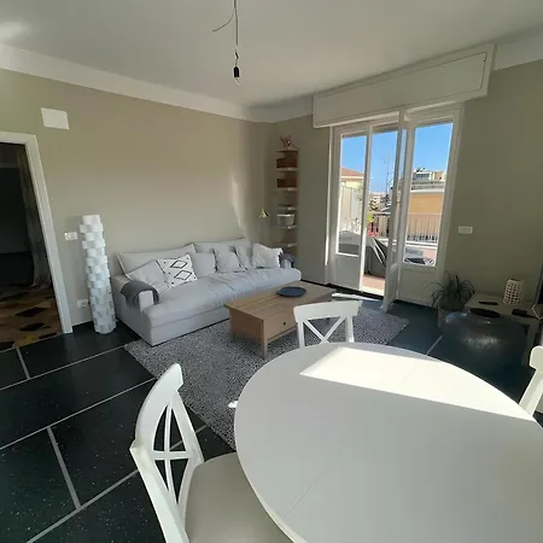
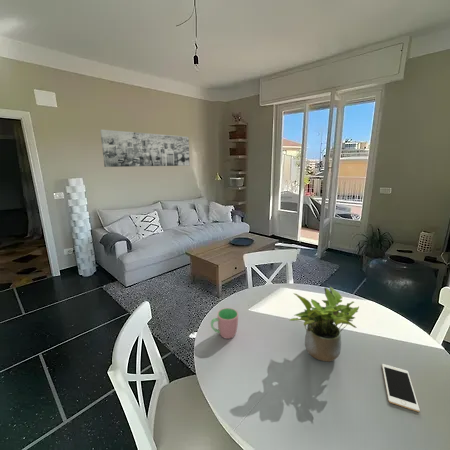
+ cell phone (398, 385)
+ wall art (151, 150)
+ cup (224, 324)
+ potted plant (323, 322)
